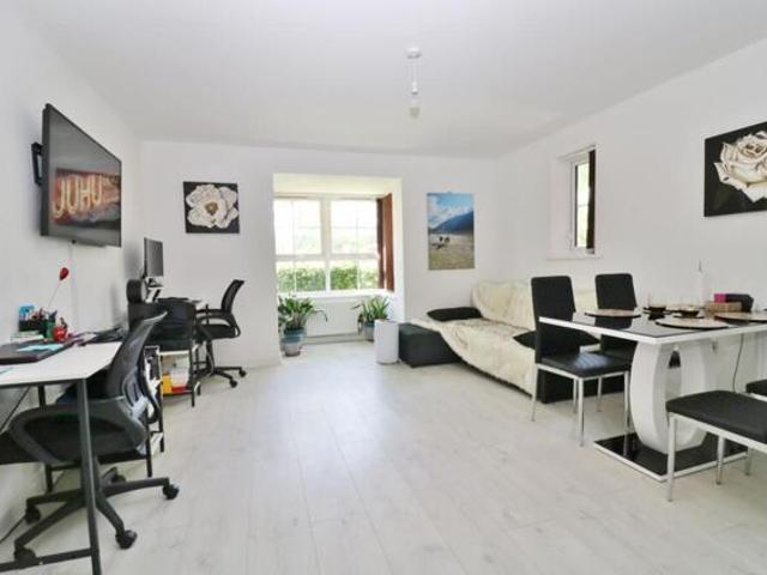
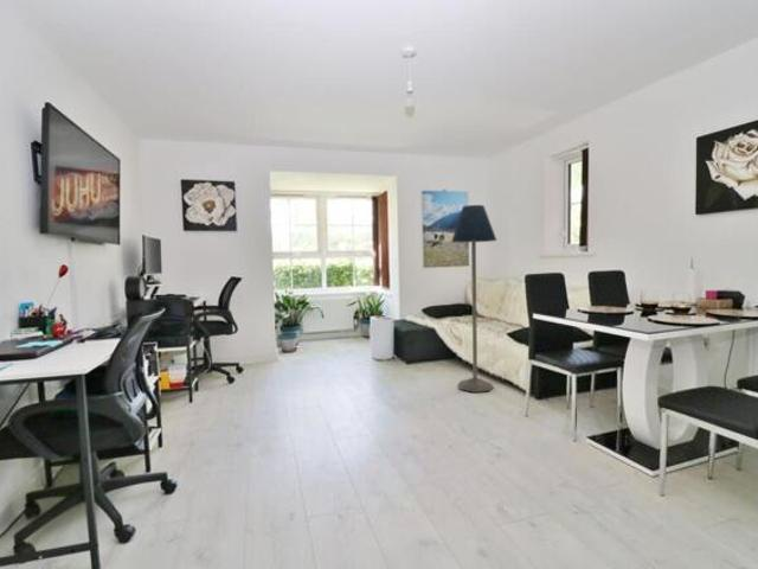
+ floor lamp (474, 296)
